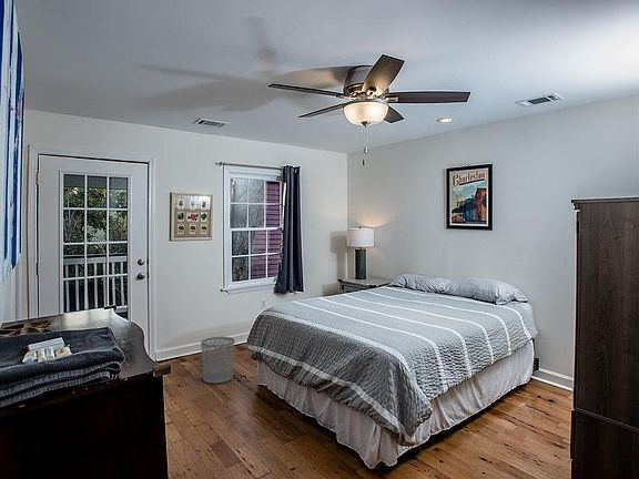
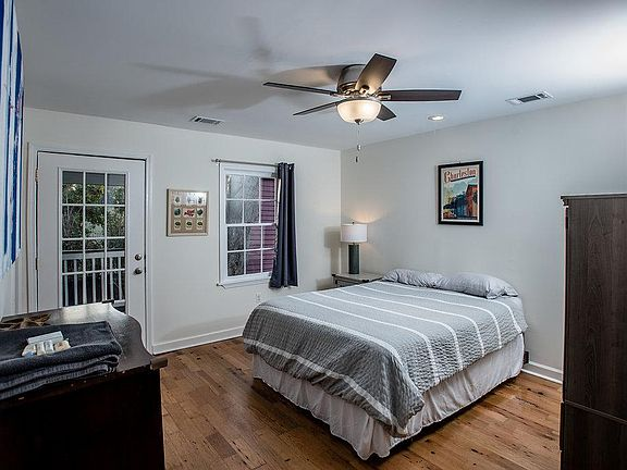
- waste bin (217, 359)
